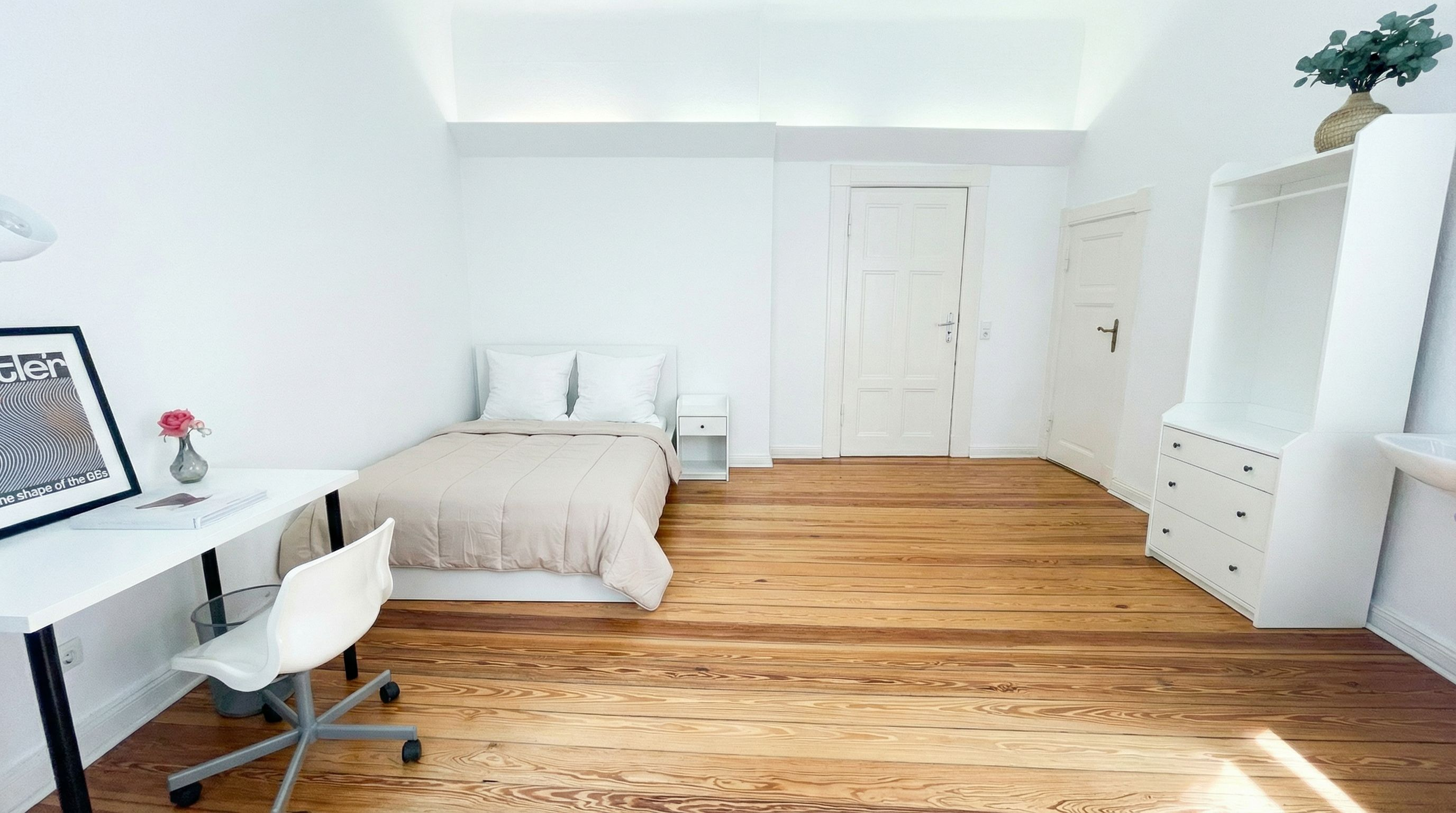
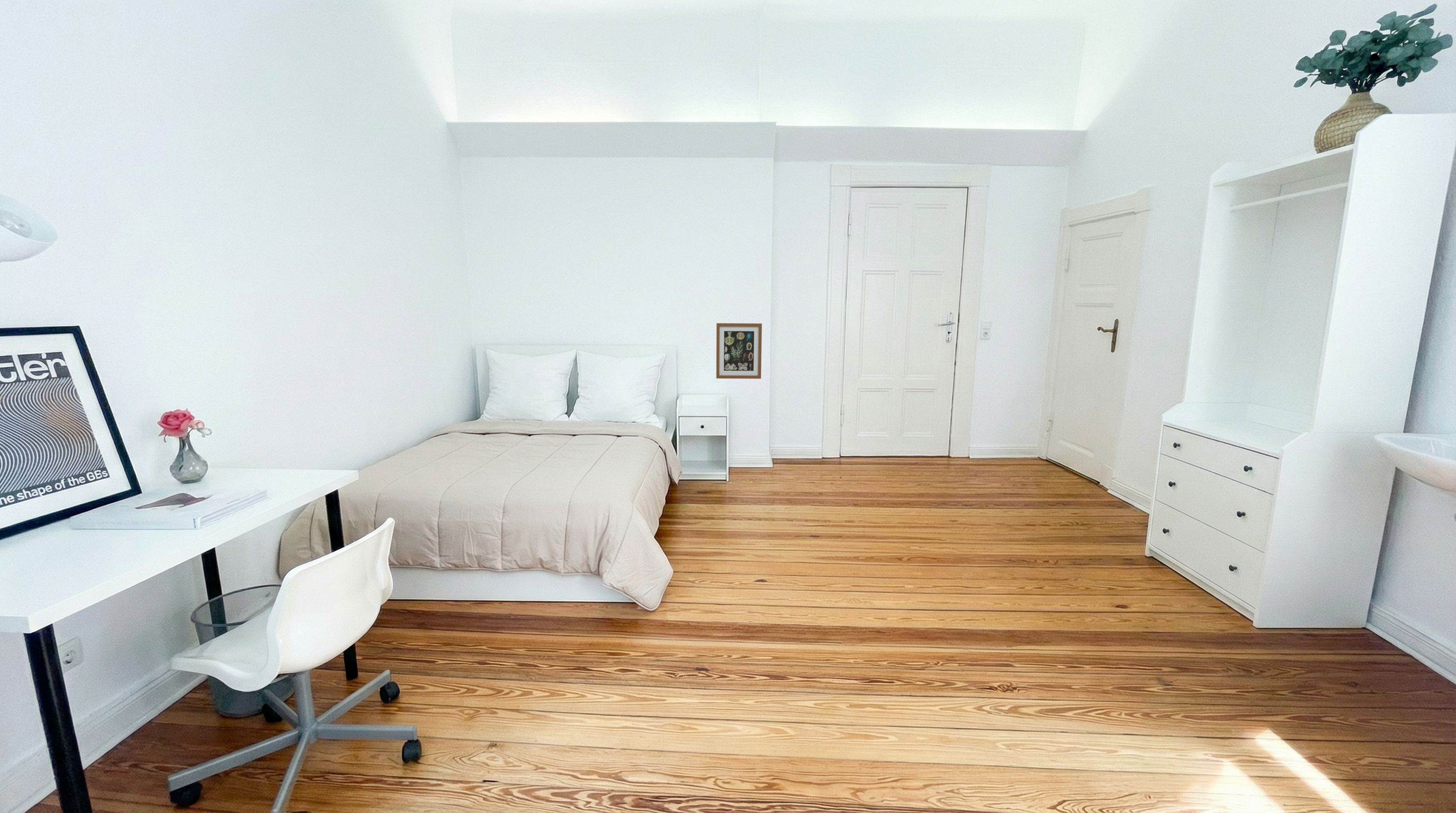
+ wall art (739, 351)
